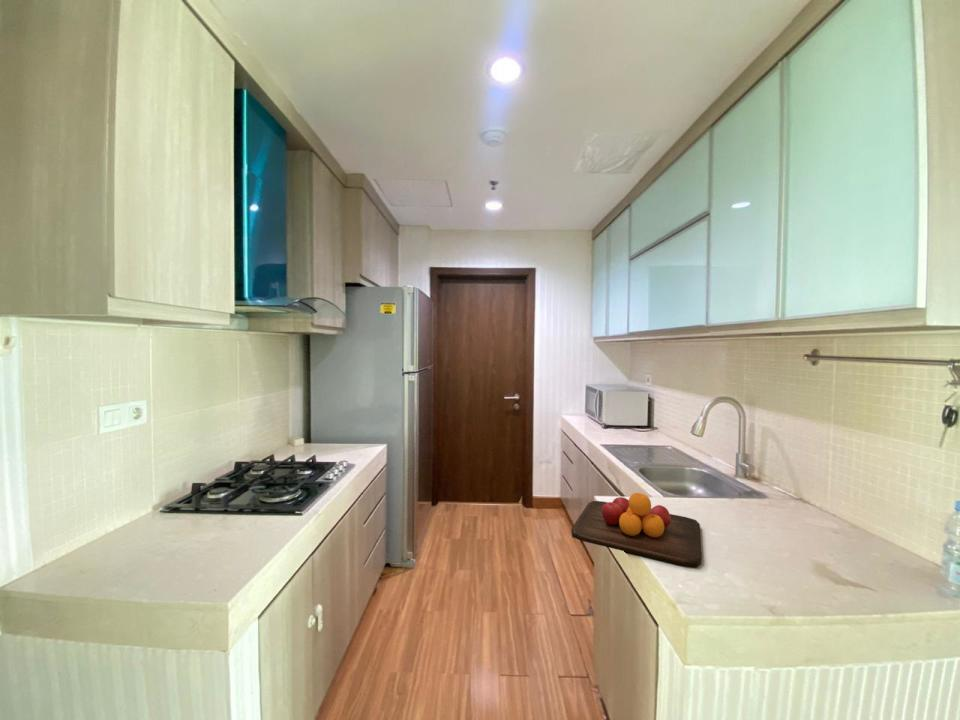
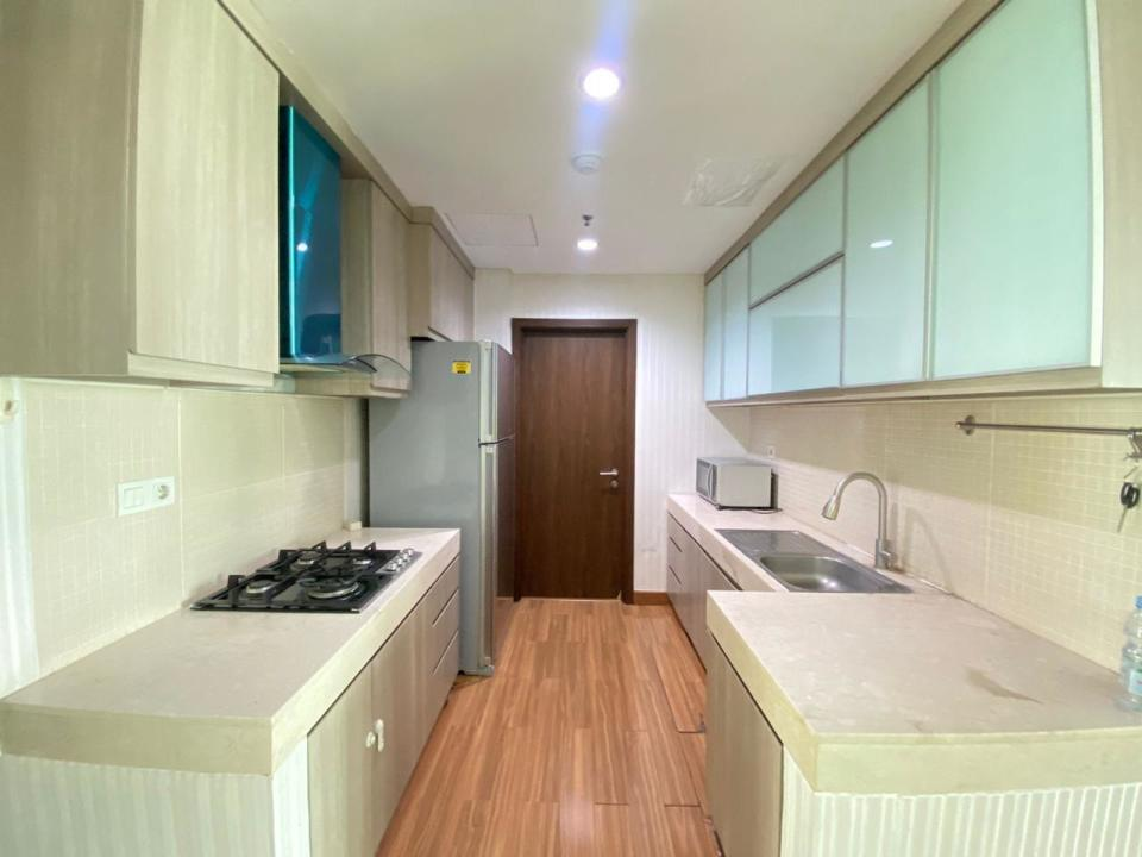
- chopping board (636, 510)
